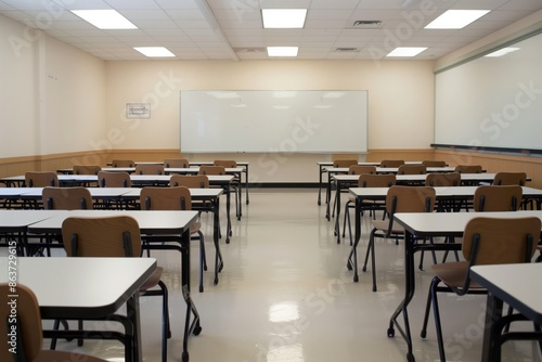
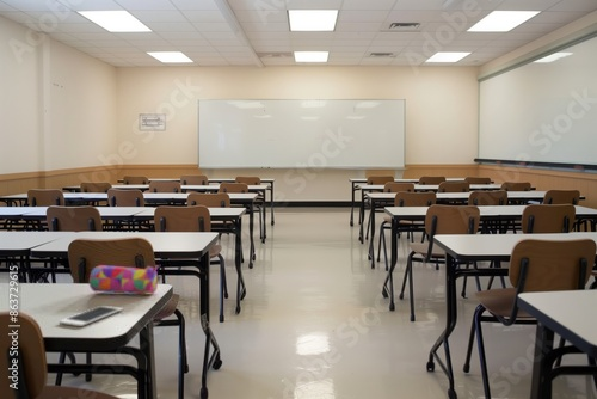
+ pencil case (125, 278)
+ cell phone (92, 315)
